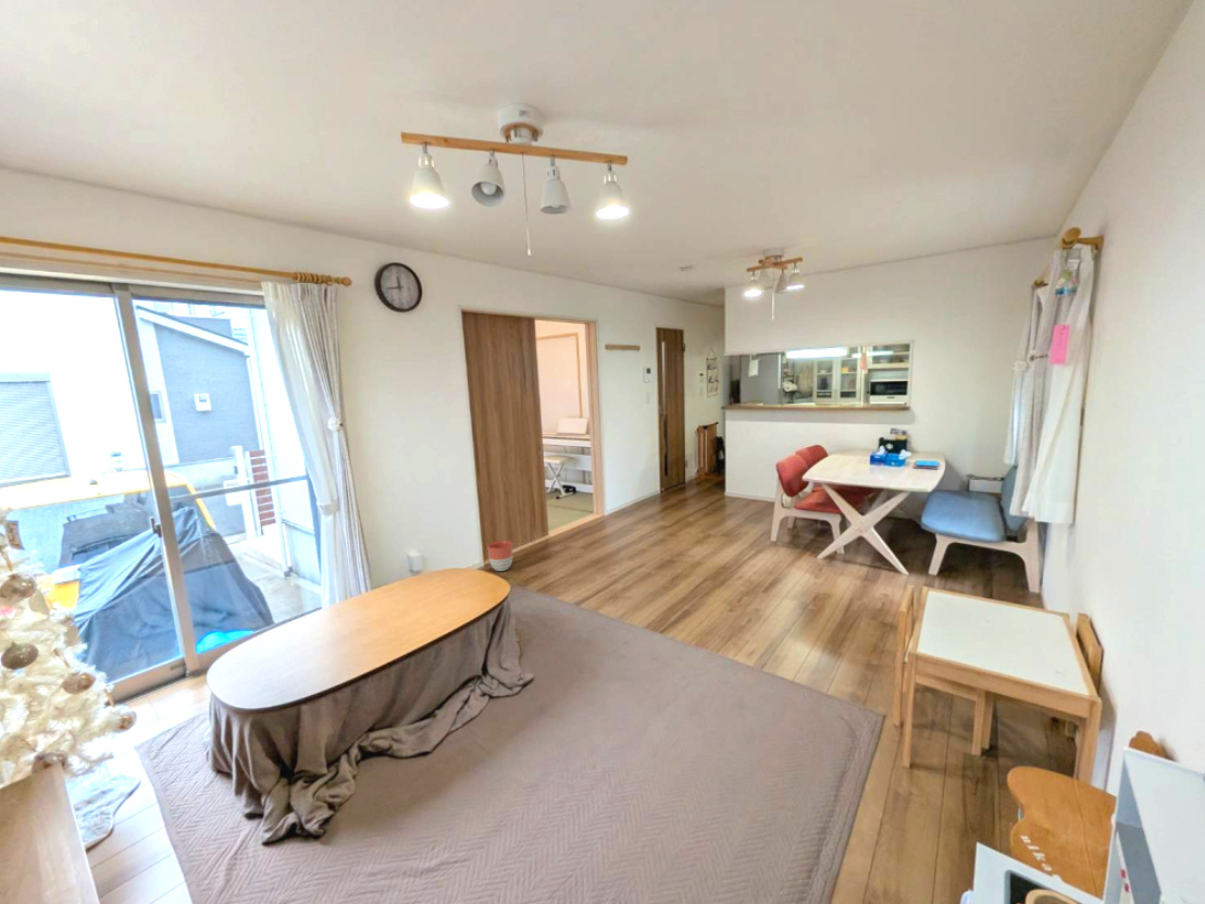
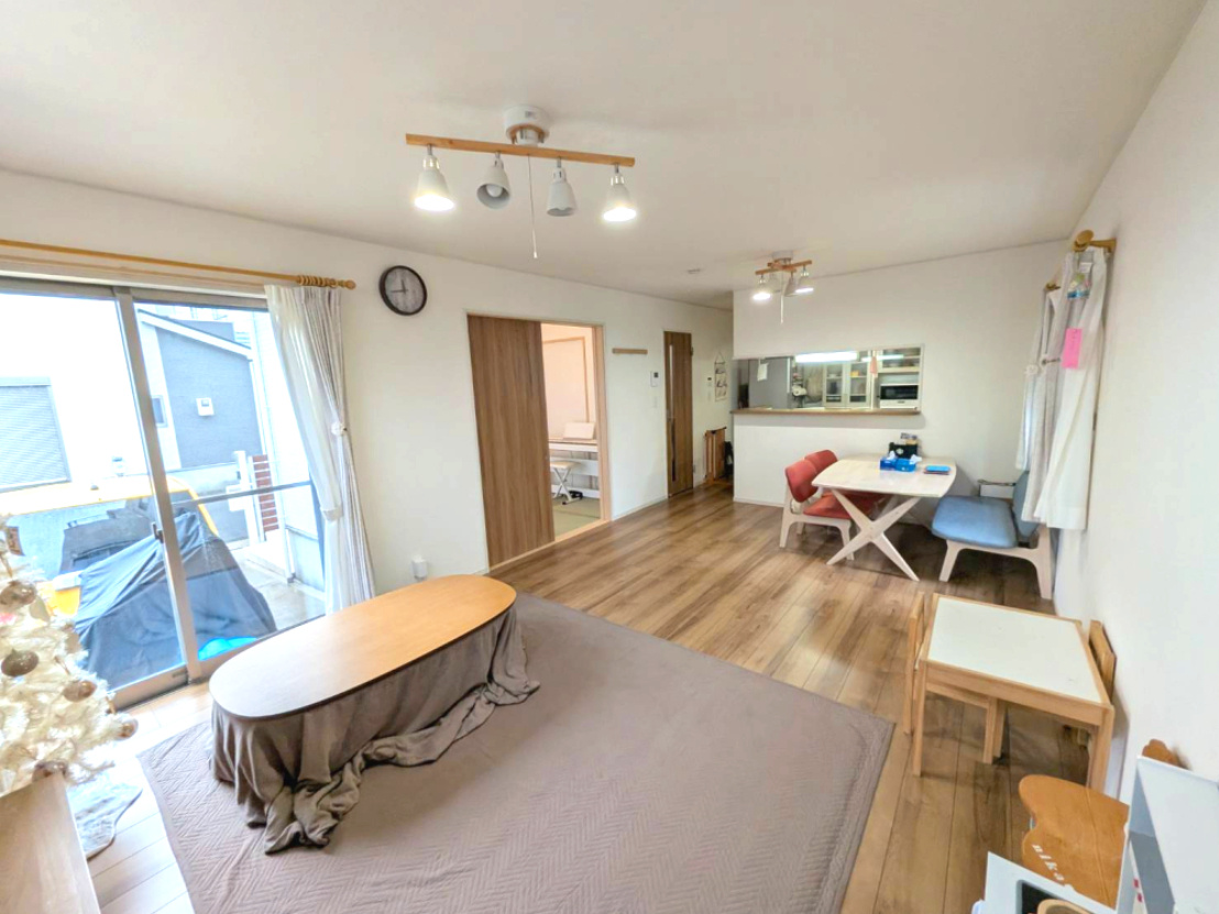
- planter (500, 557)
